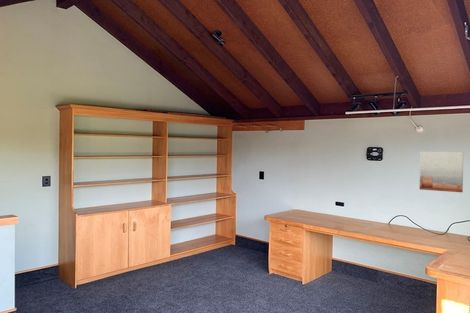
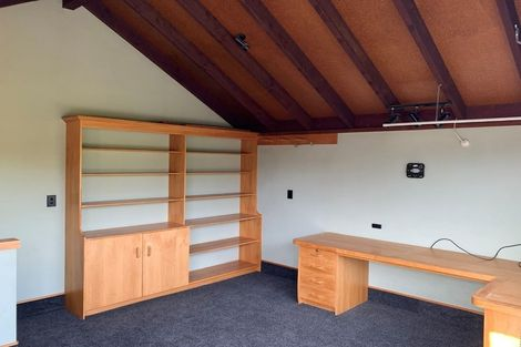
- wall art (440, 171)
